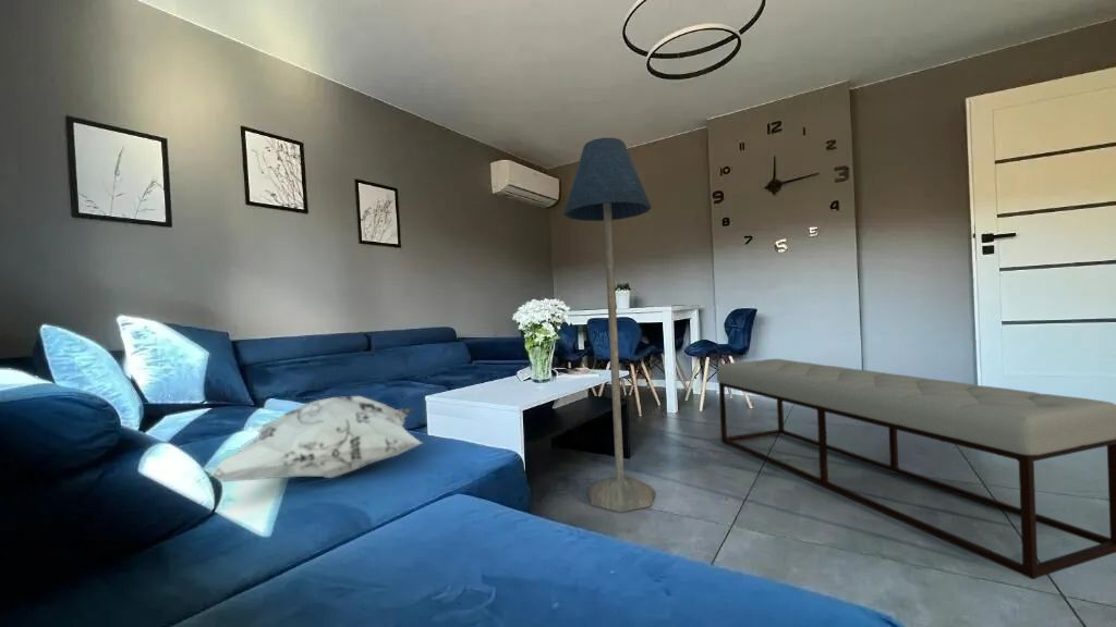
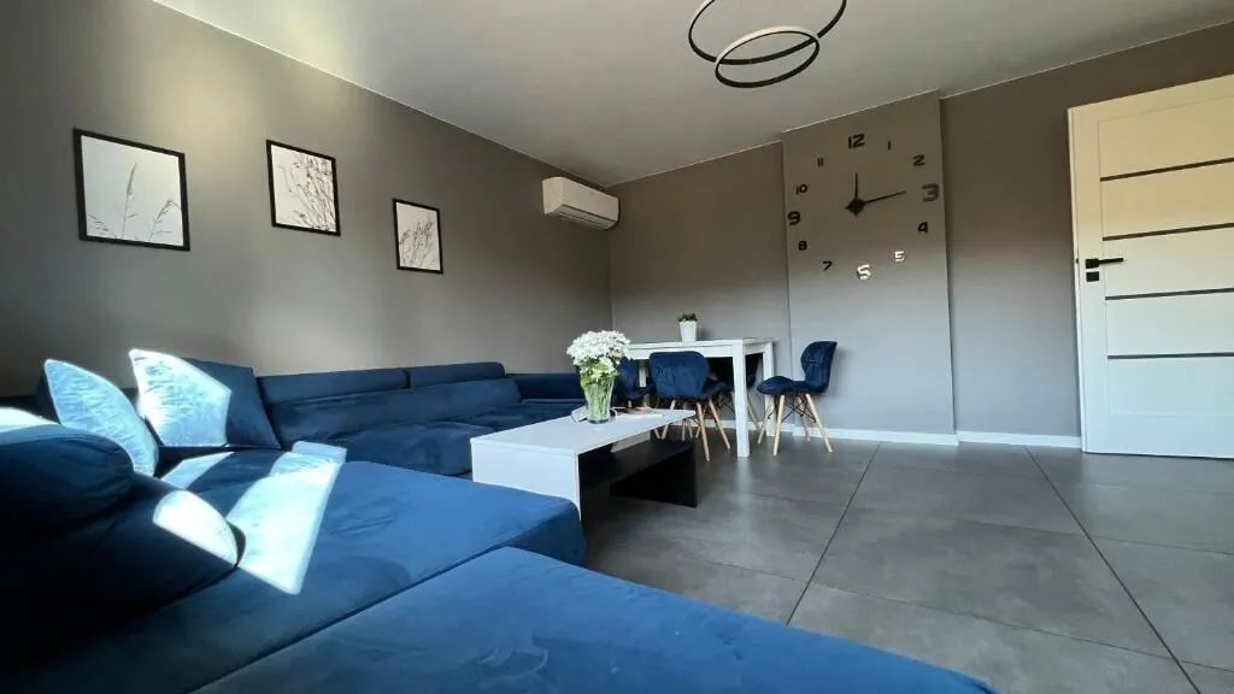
- bench (860, 420)
- floor lamp (611, 320)
- decorative pillow (333, 434)
